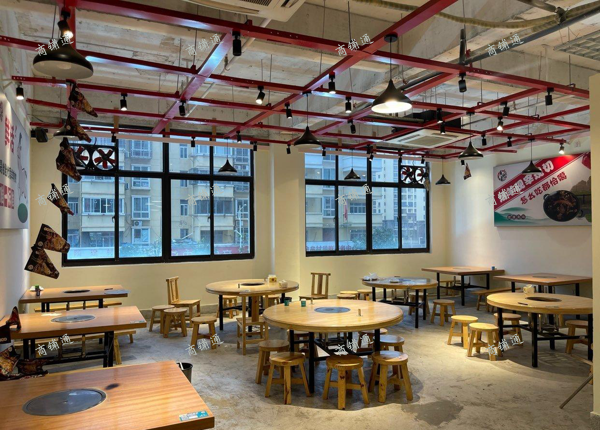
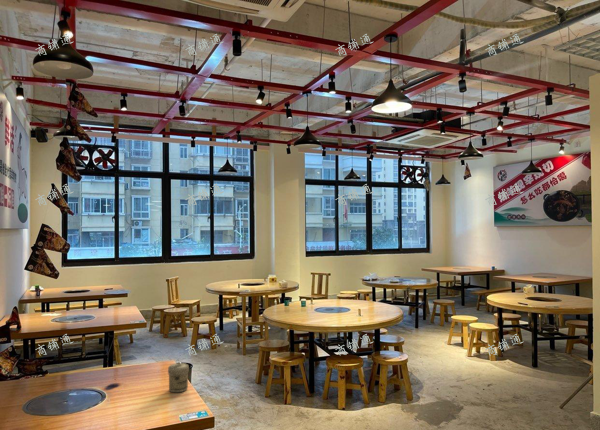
+ jar (178, 377)
